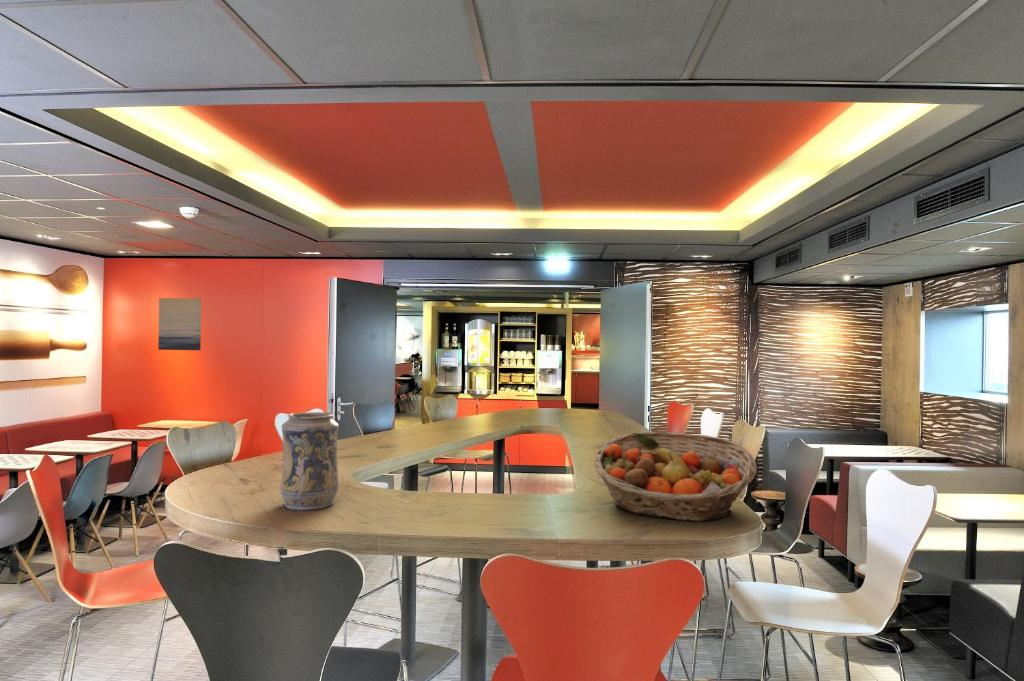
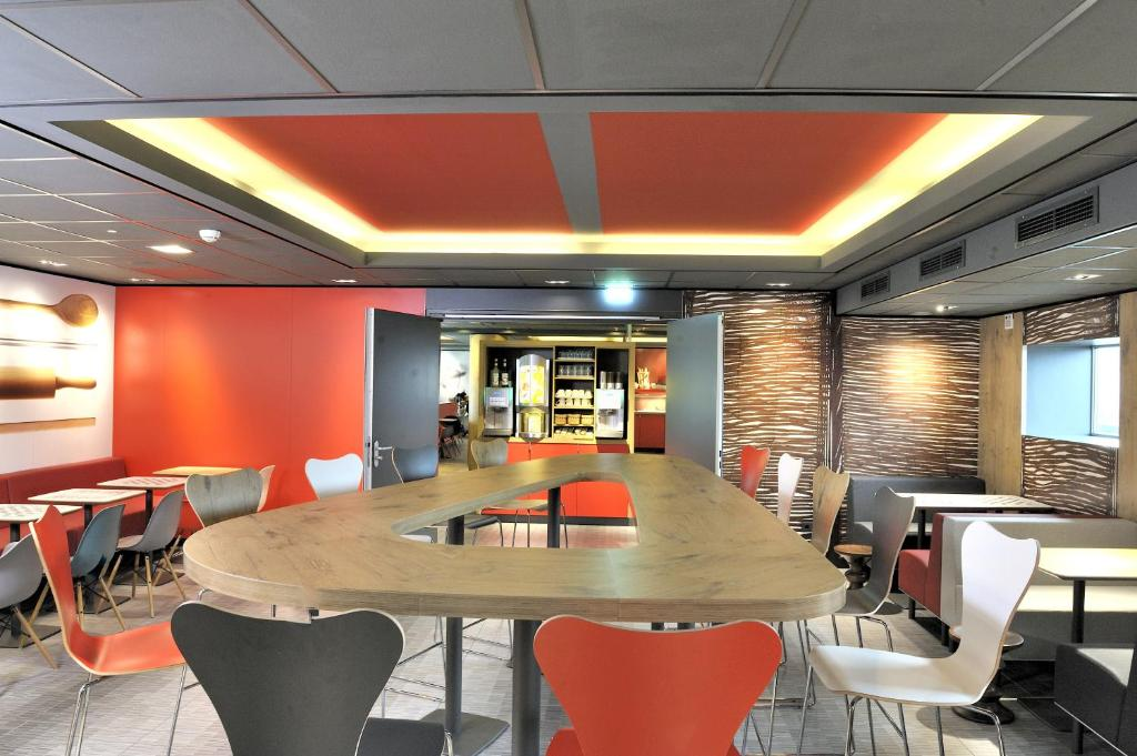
- wall art (179, 324)
- decorative vase (310, 459)
- fruit basket (672, 473)
